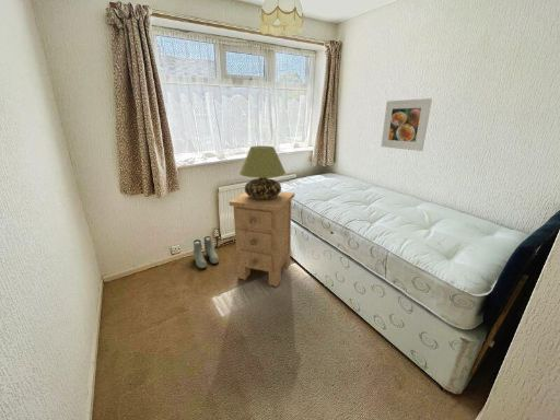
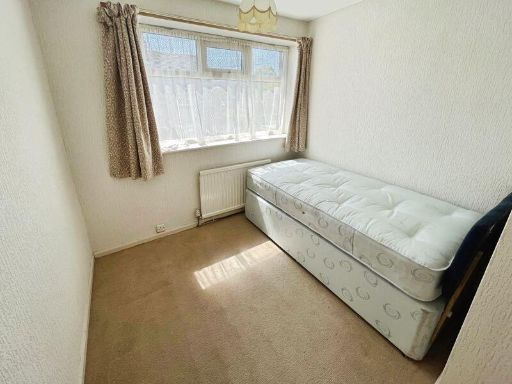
- nightstand (262, 236)
- table lamp (262, 172)
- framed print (404, 125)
- boots (206, 250)
